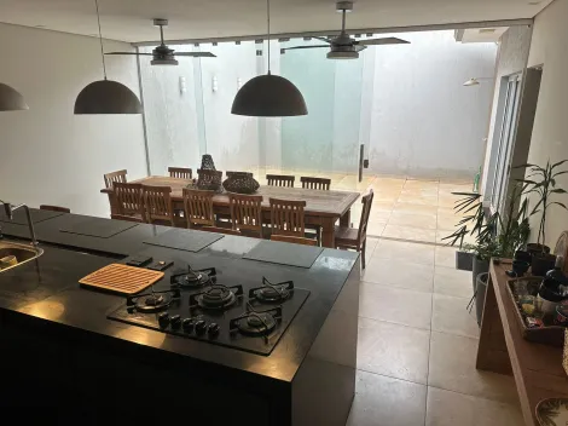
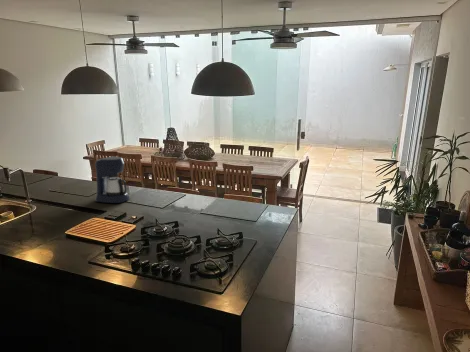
+ coffee maker (111, 178)
